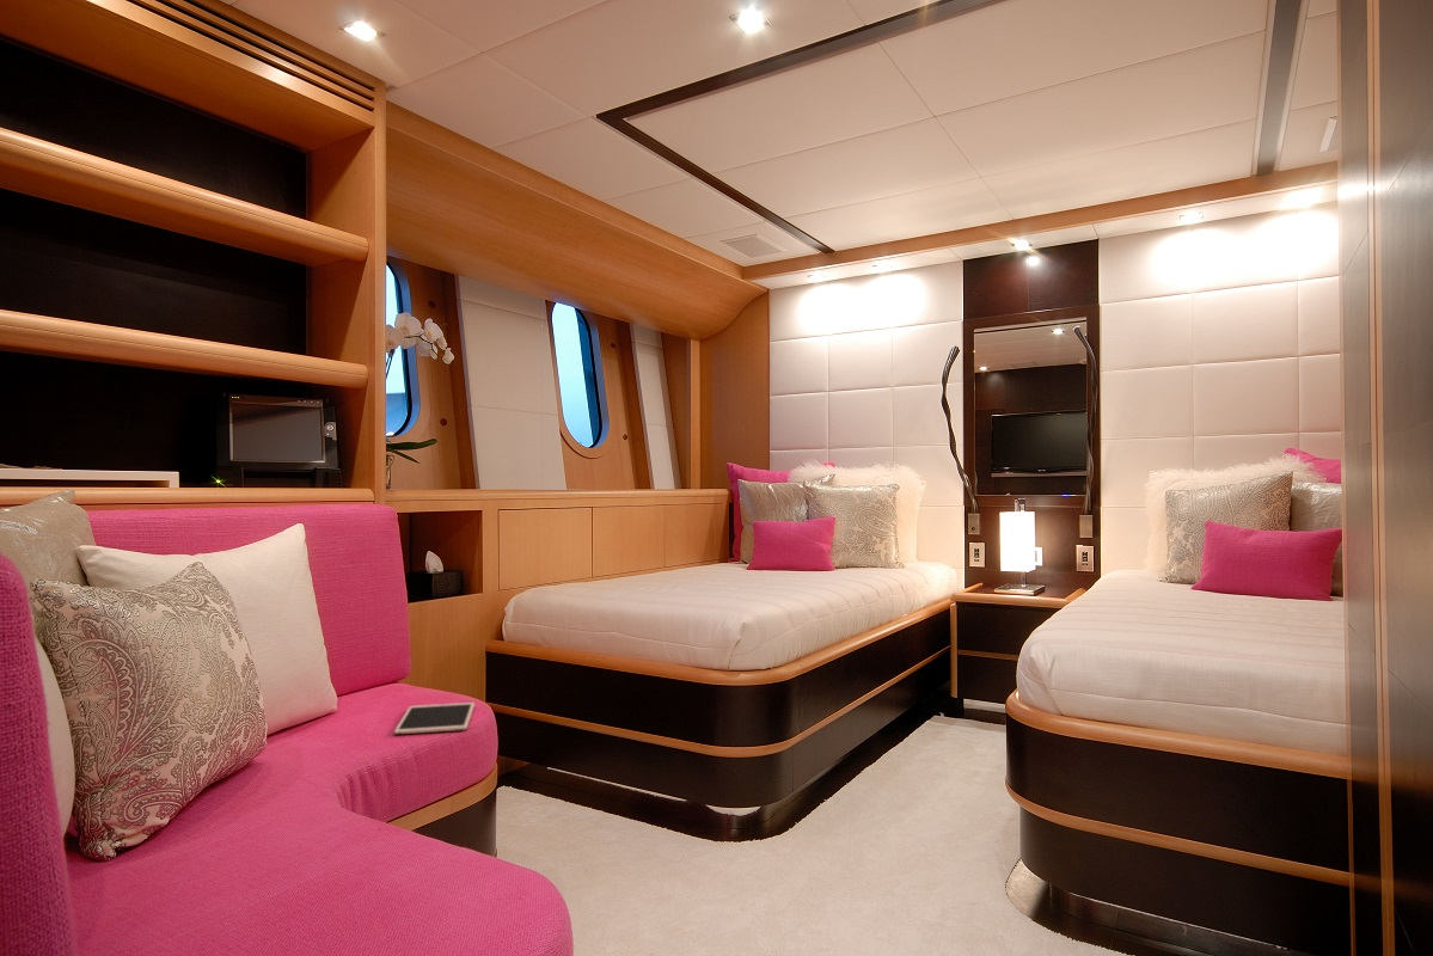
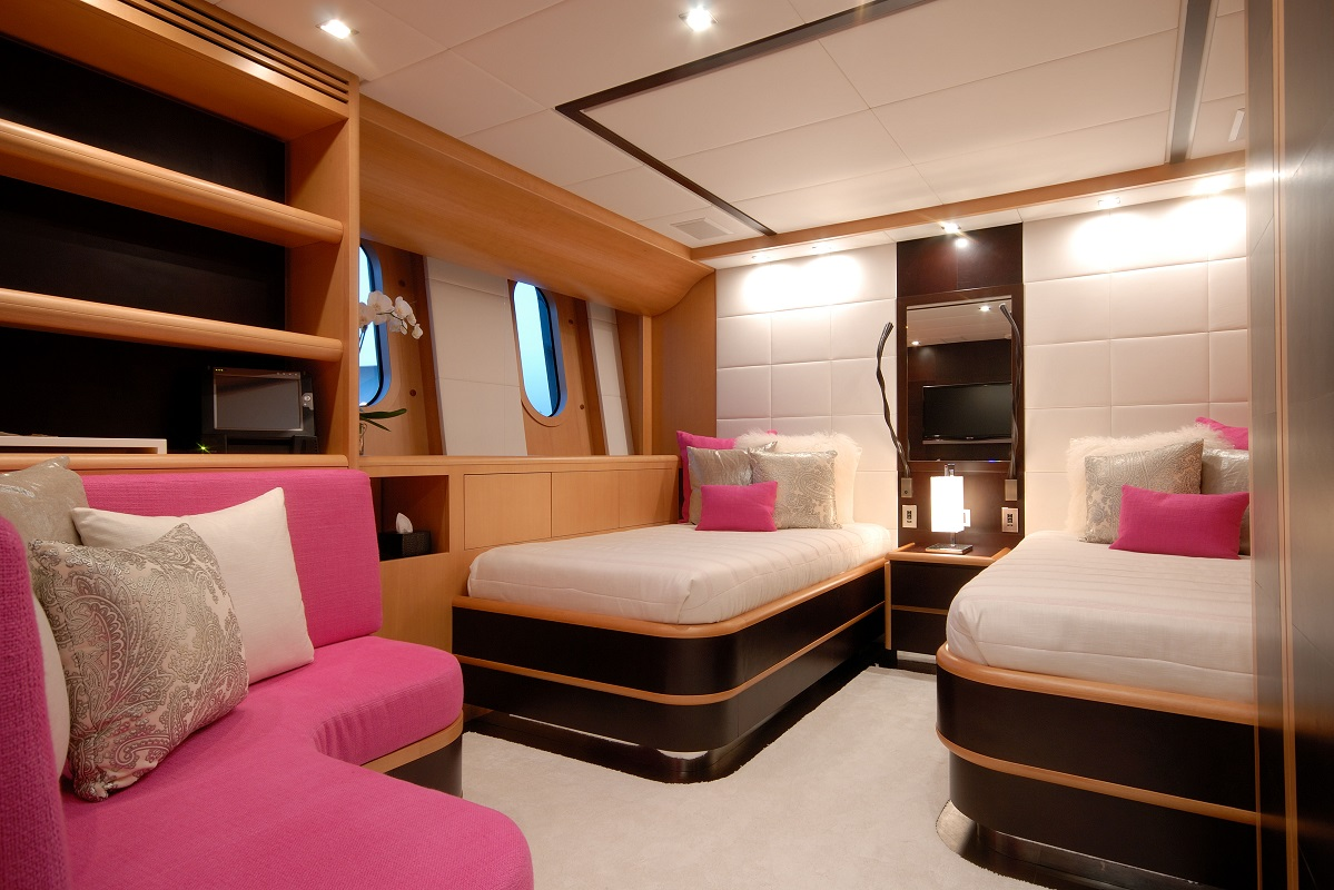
- tablet (436, 717)
